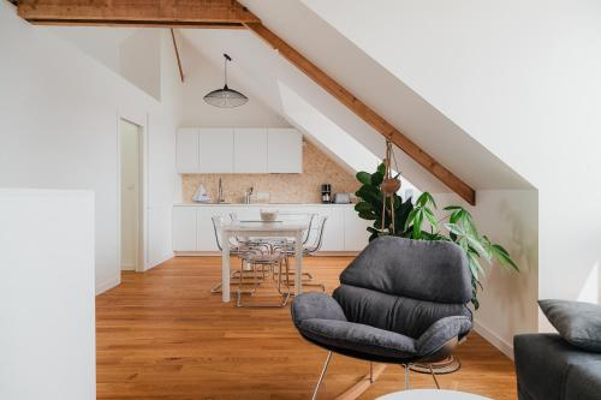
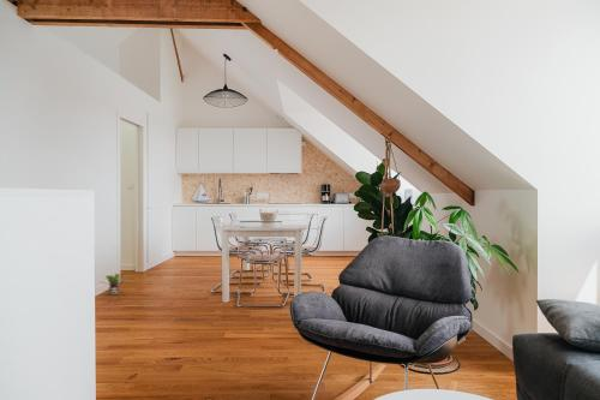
+ potted plant (114, 283)
